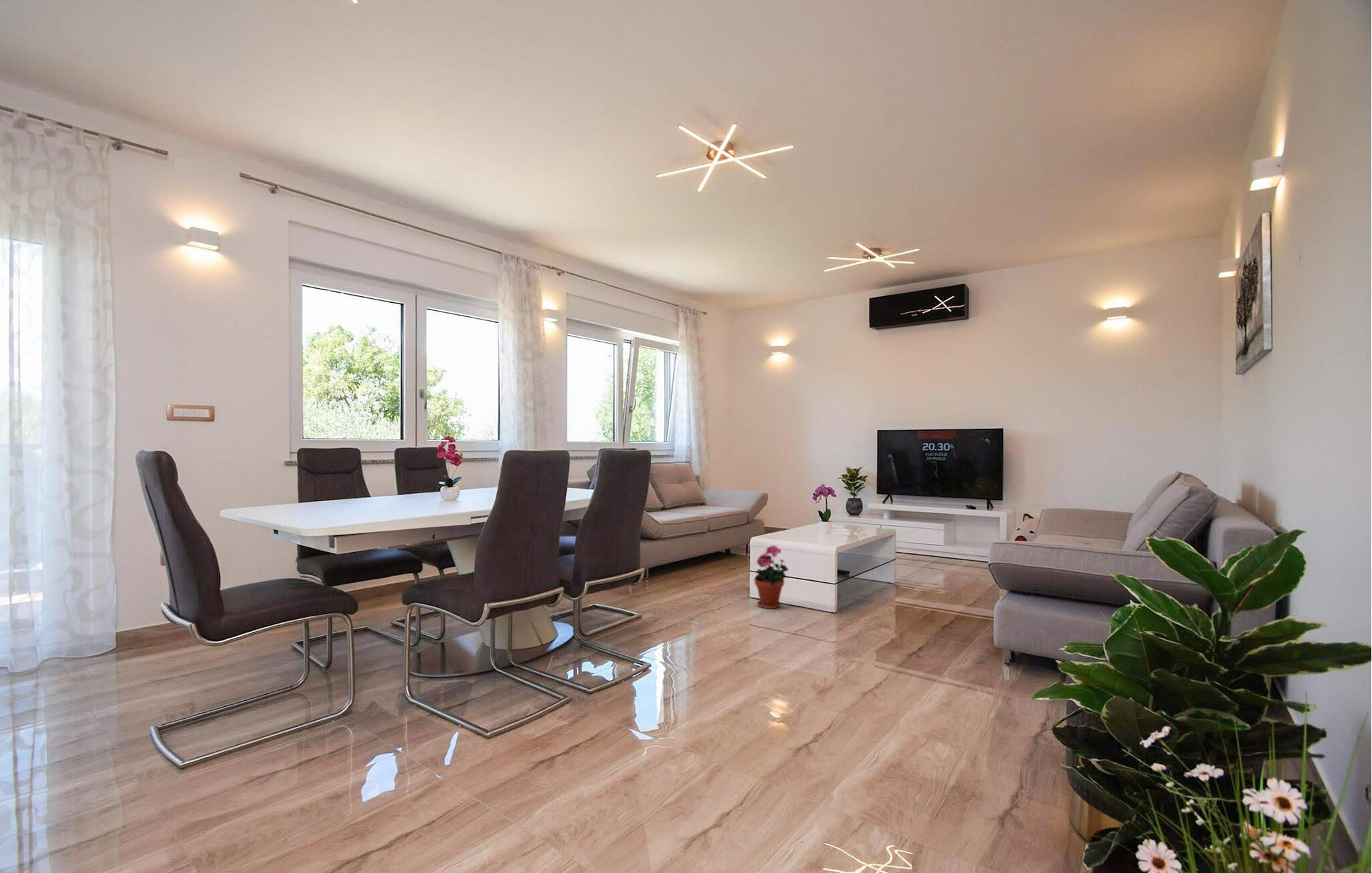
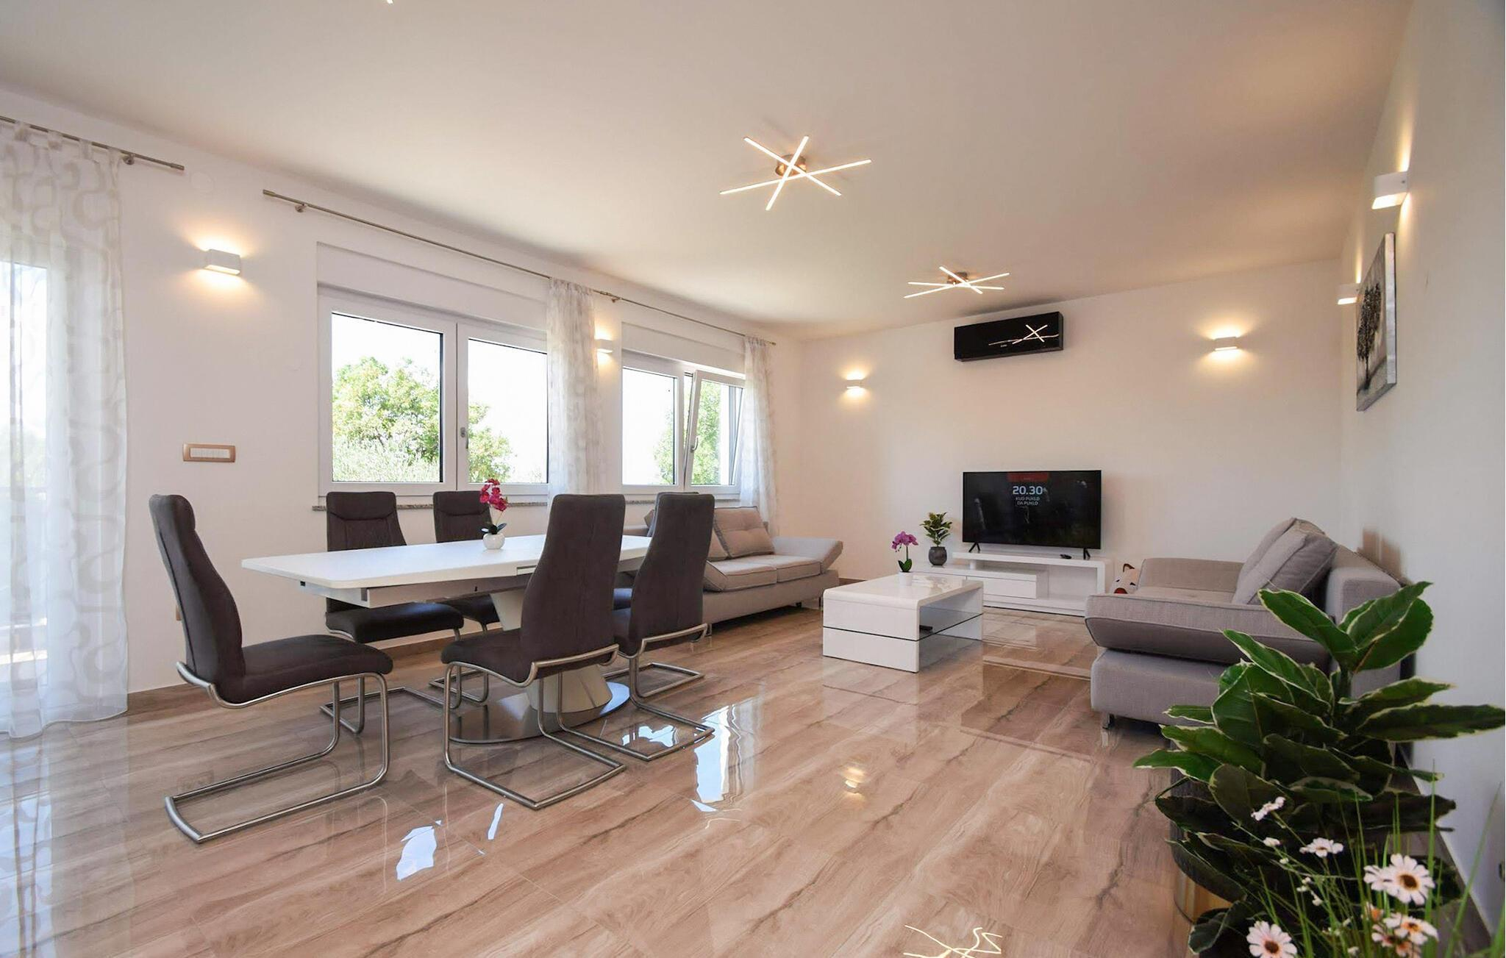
- potted plant (770, 575)
